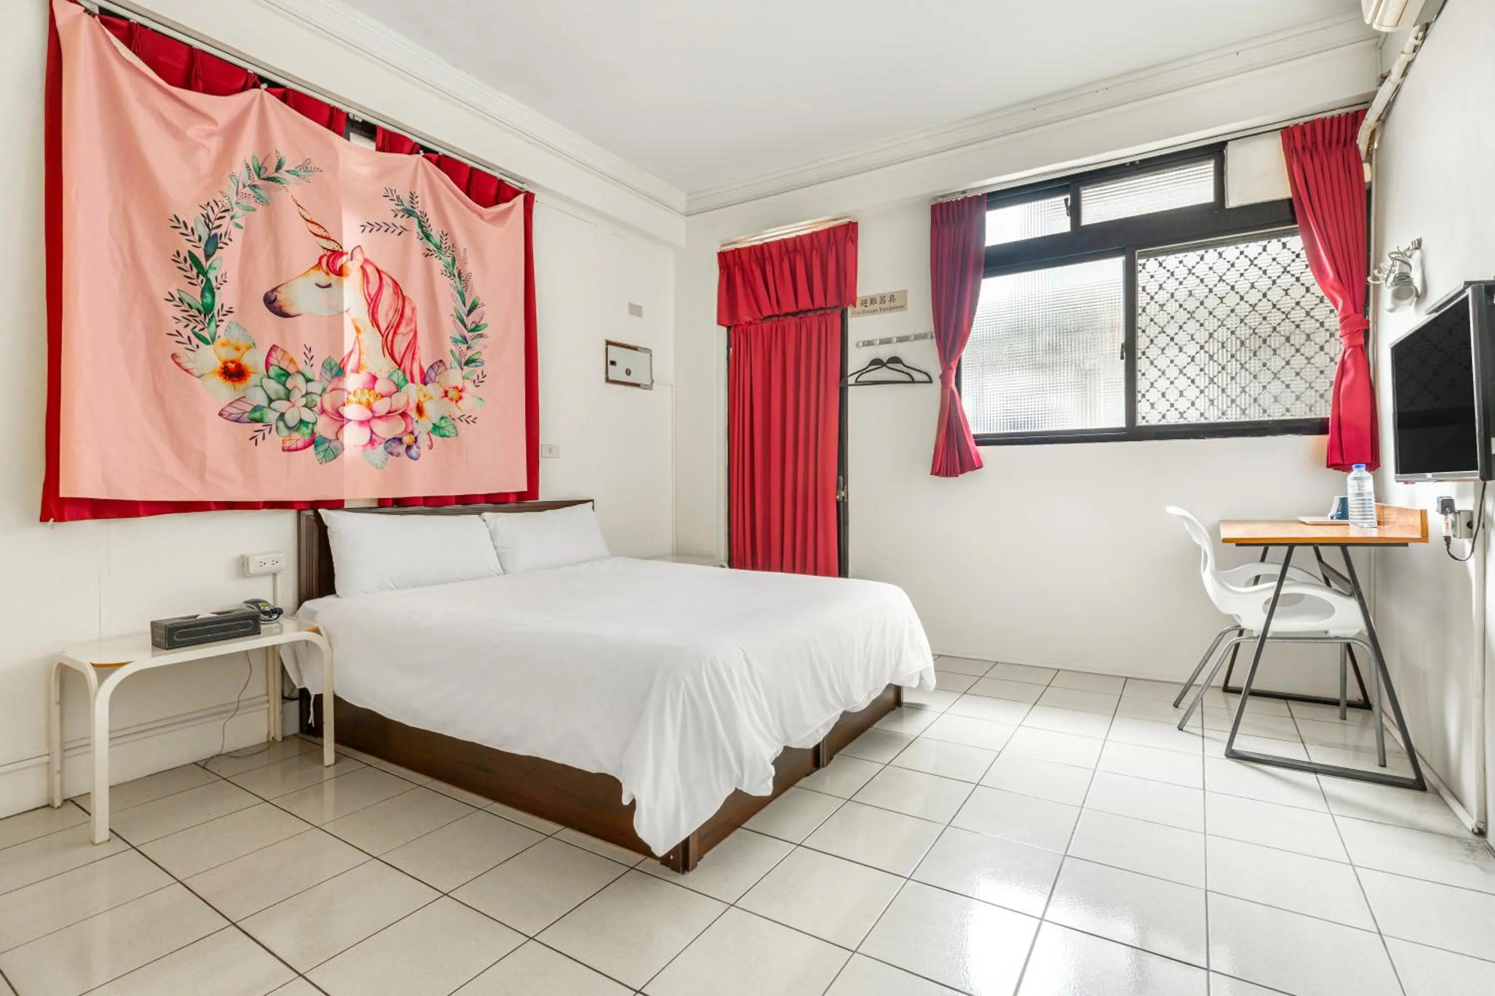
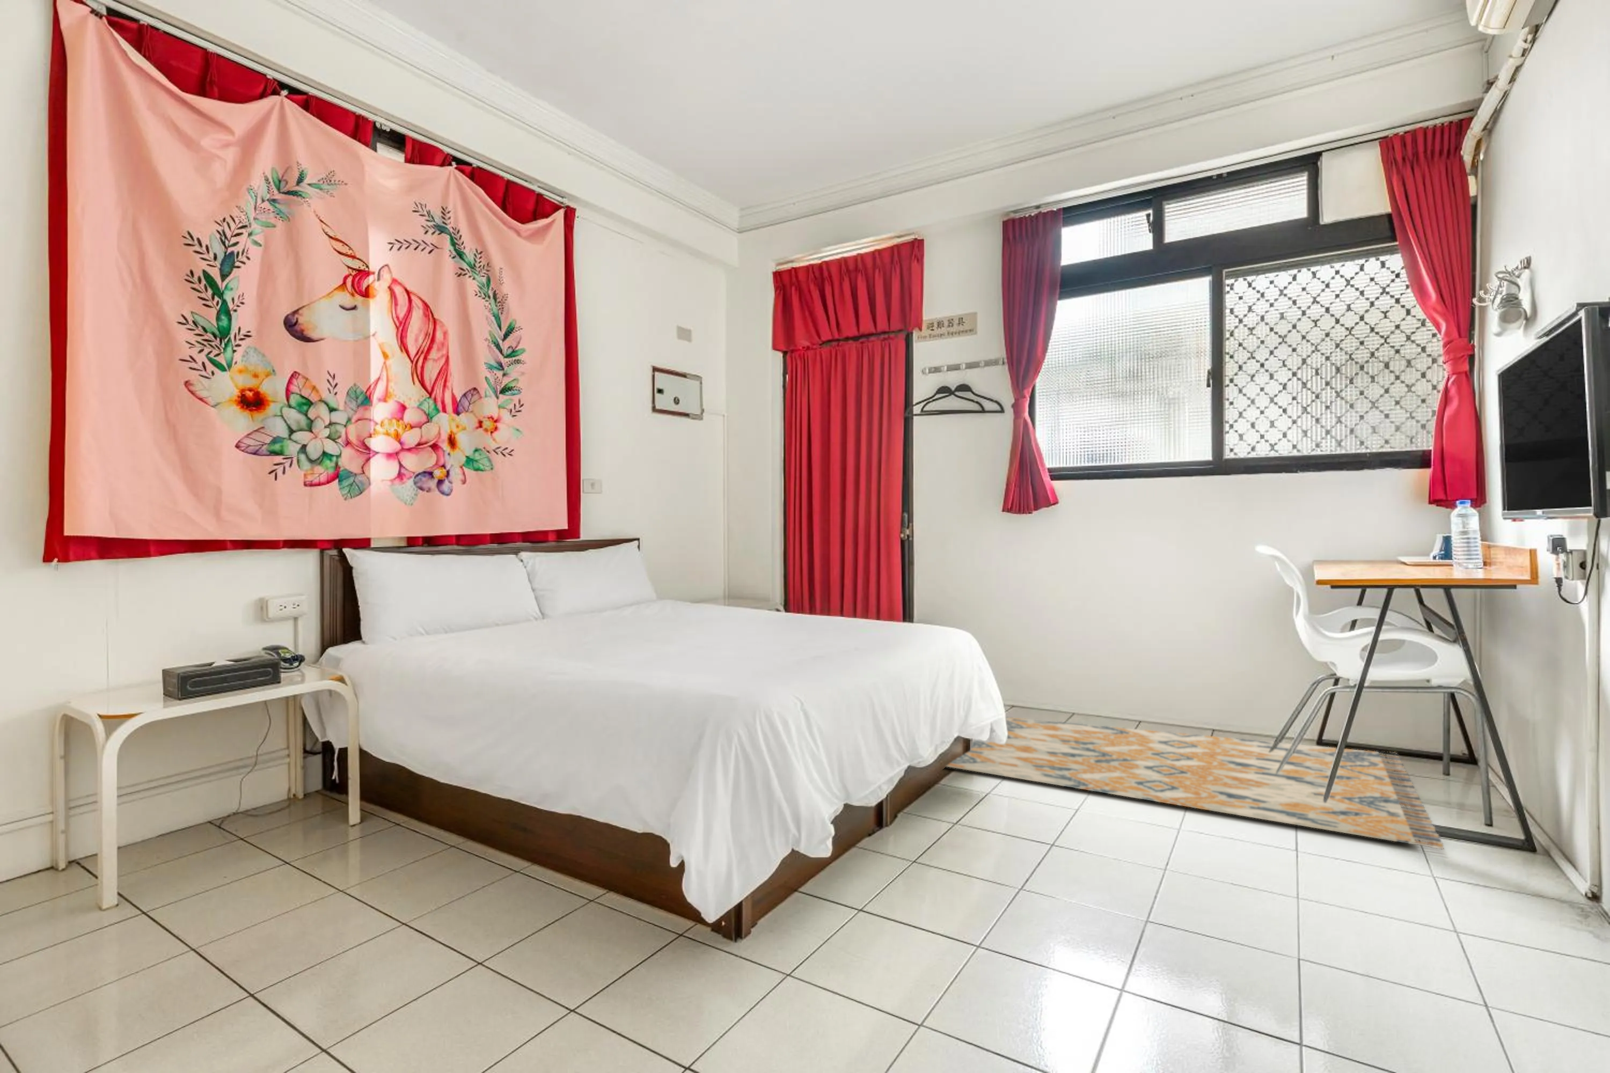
+ rug (1155, 756)
